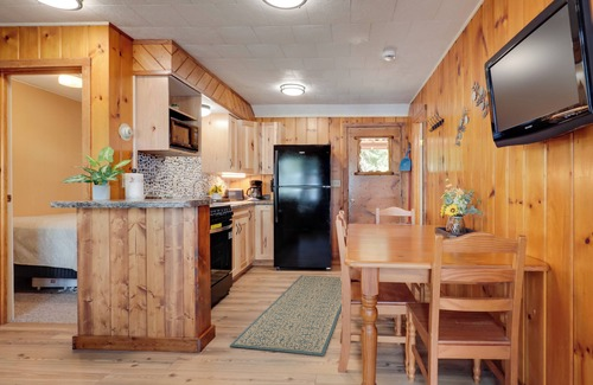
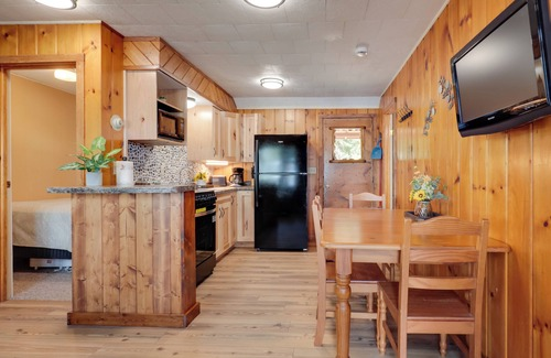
- rug (308, 302)
